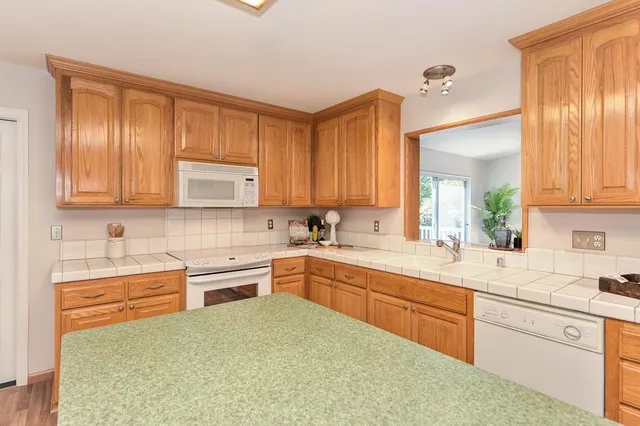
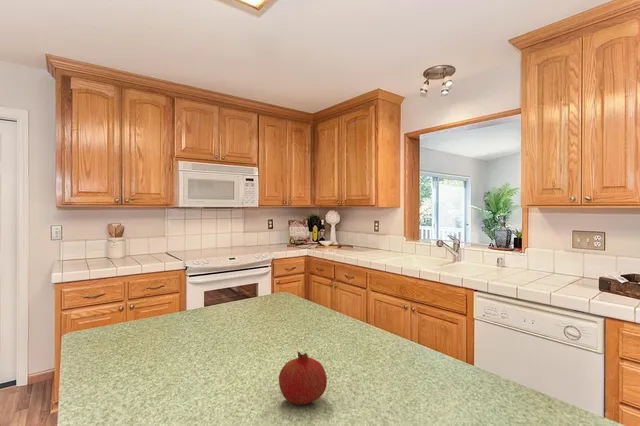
+ fruit (302, 375)
